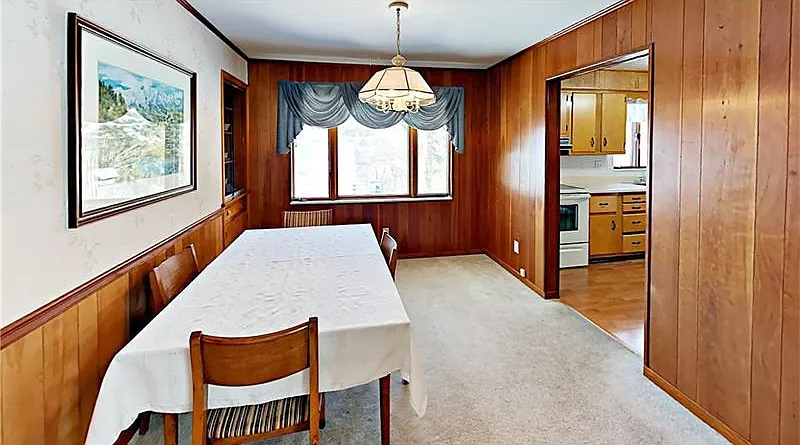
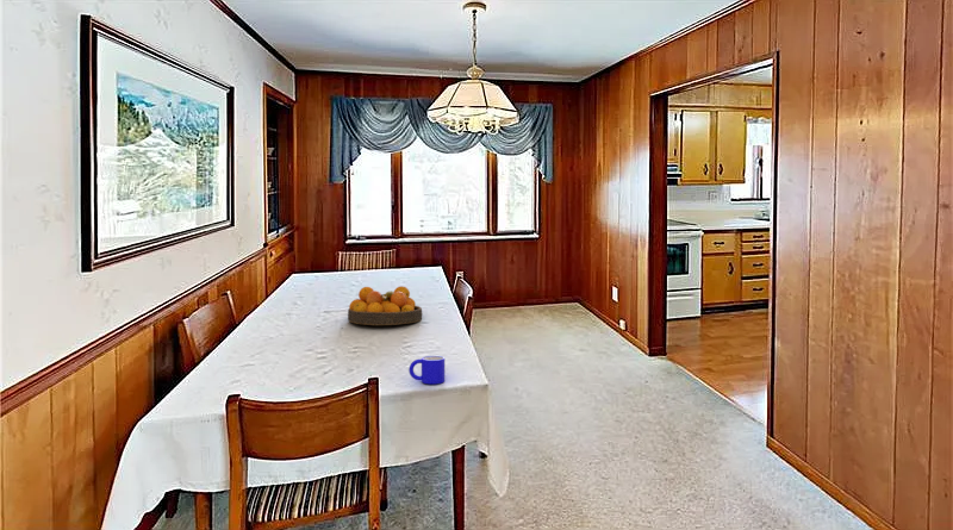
+ mug (426, 369)
+ fruit bowl (385, 303)
